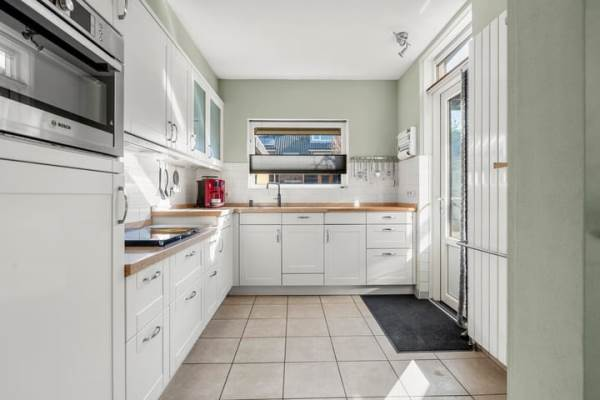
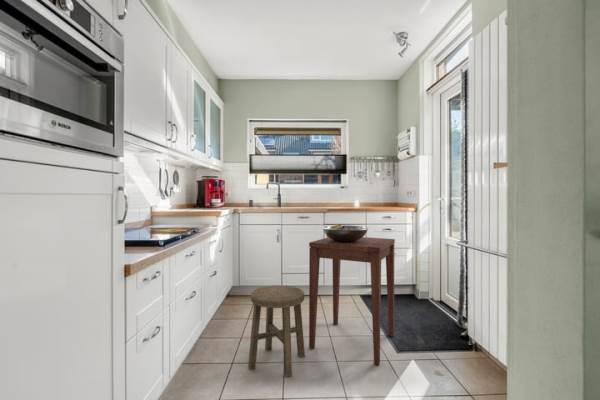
+ stool (276, 327)
+ side table (339, 286)
+ fruit bowl (345, 232)
